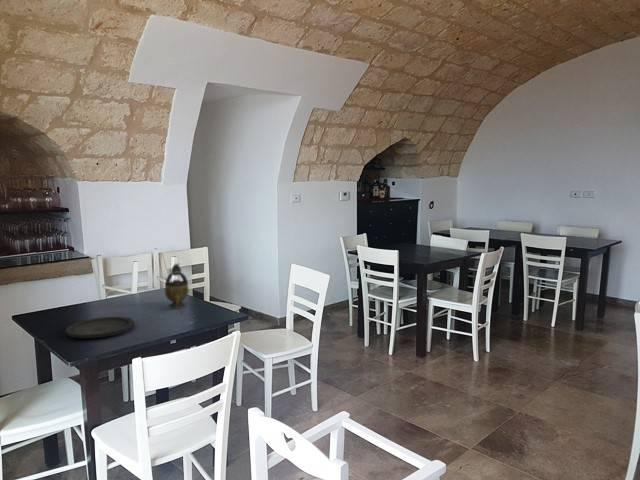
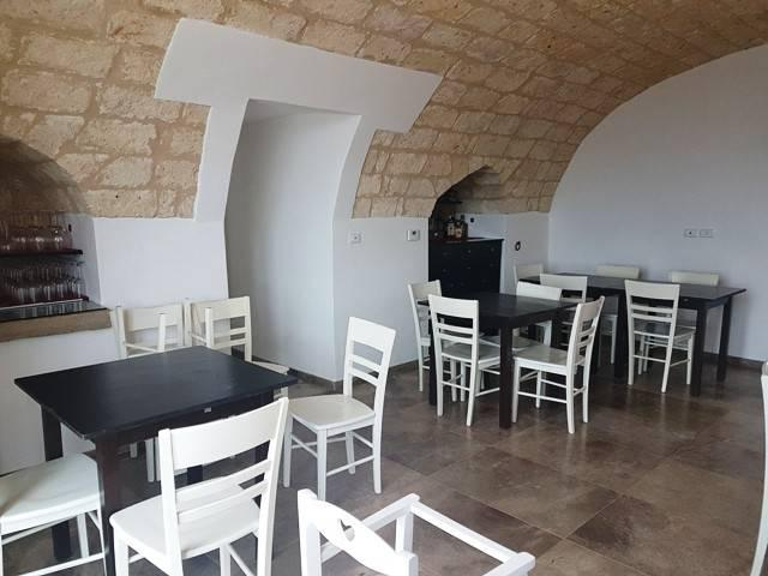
- plate (101, 327)
- teapot (176, 286)
